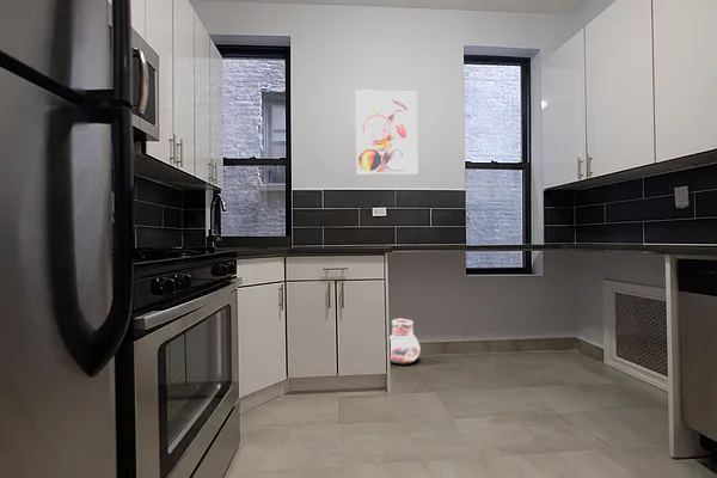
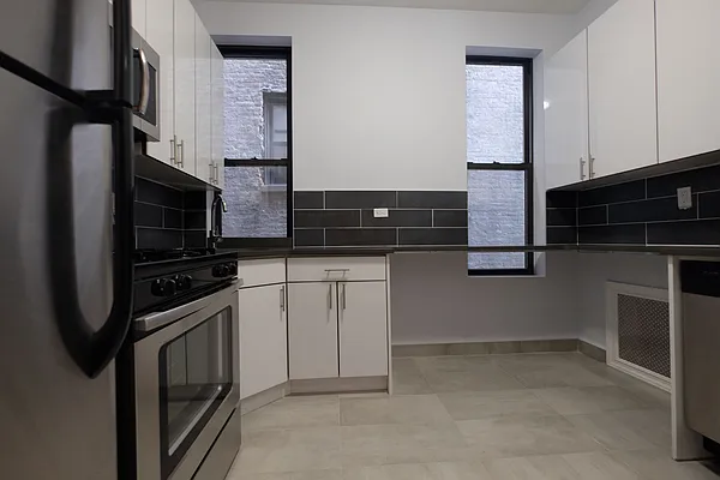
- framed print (386, 131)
- ceramic pot (402, 341)
